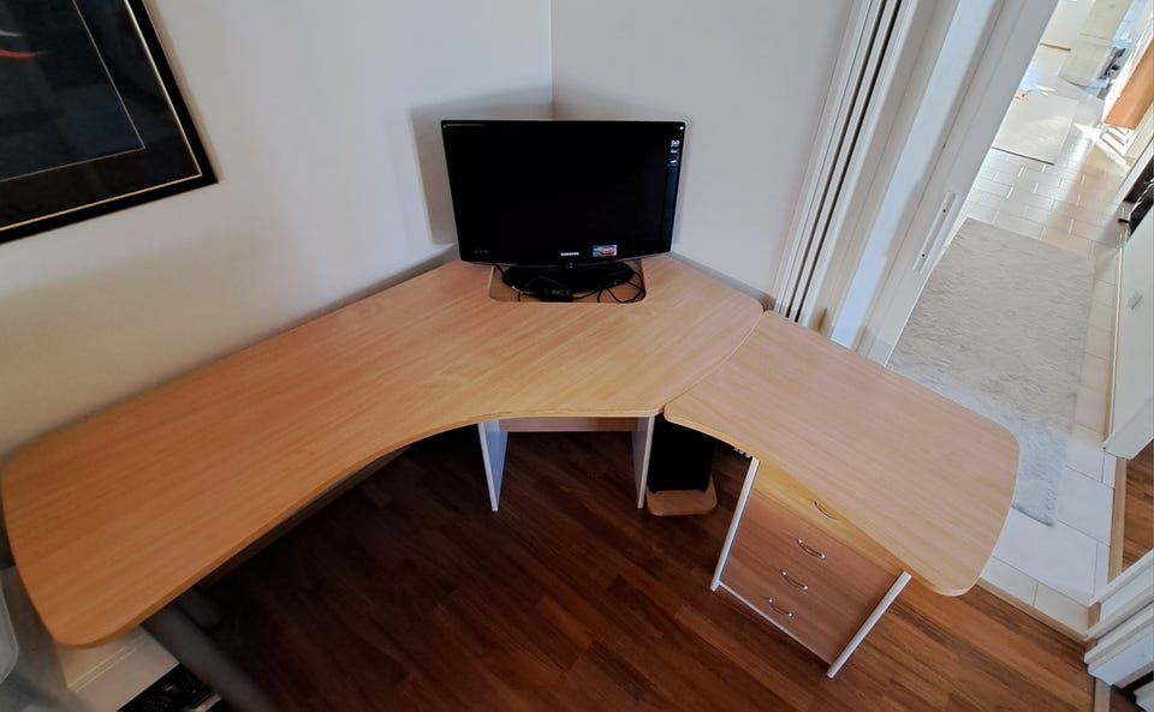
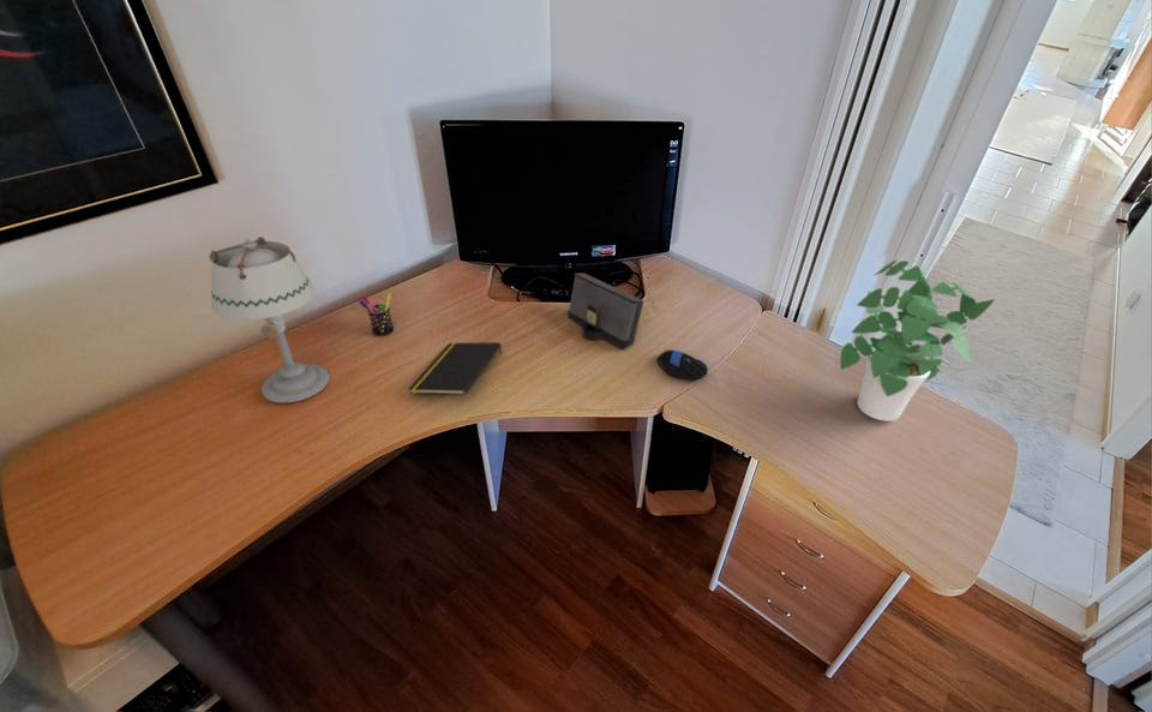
+ potted plant (899, 345)
+ notepad (456, 366)
+ speaker (602, 307)
+ table lamp (271, 317)
+ computer mouse (682, 361)
+ pen holder (379, 313)
